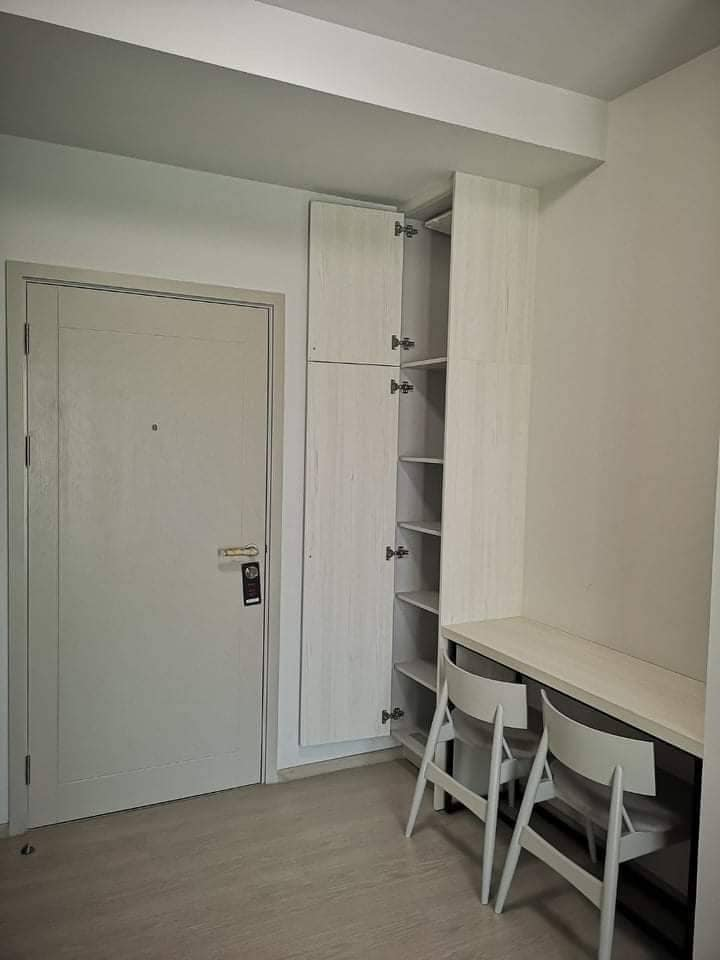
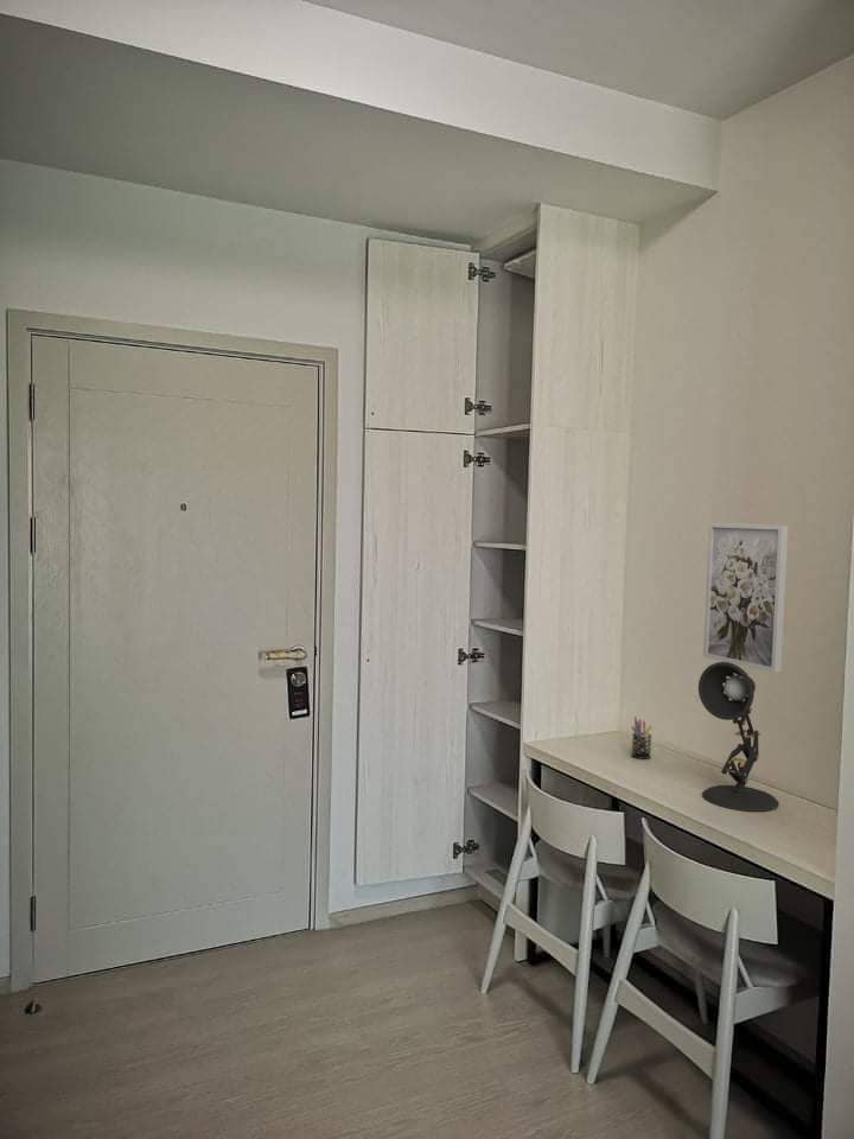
+ wall art (743, 594)
+ desk lamp (741, 728)
+ pen holder (639, 737)
